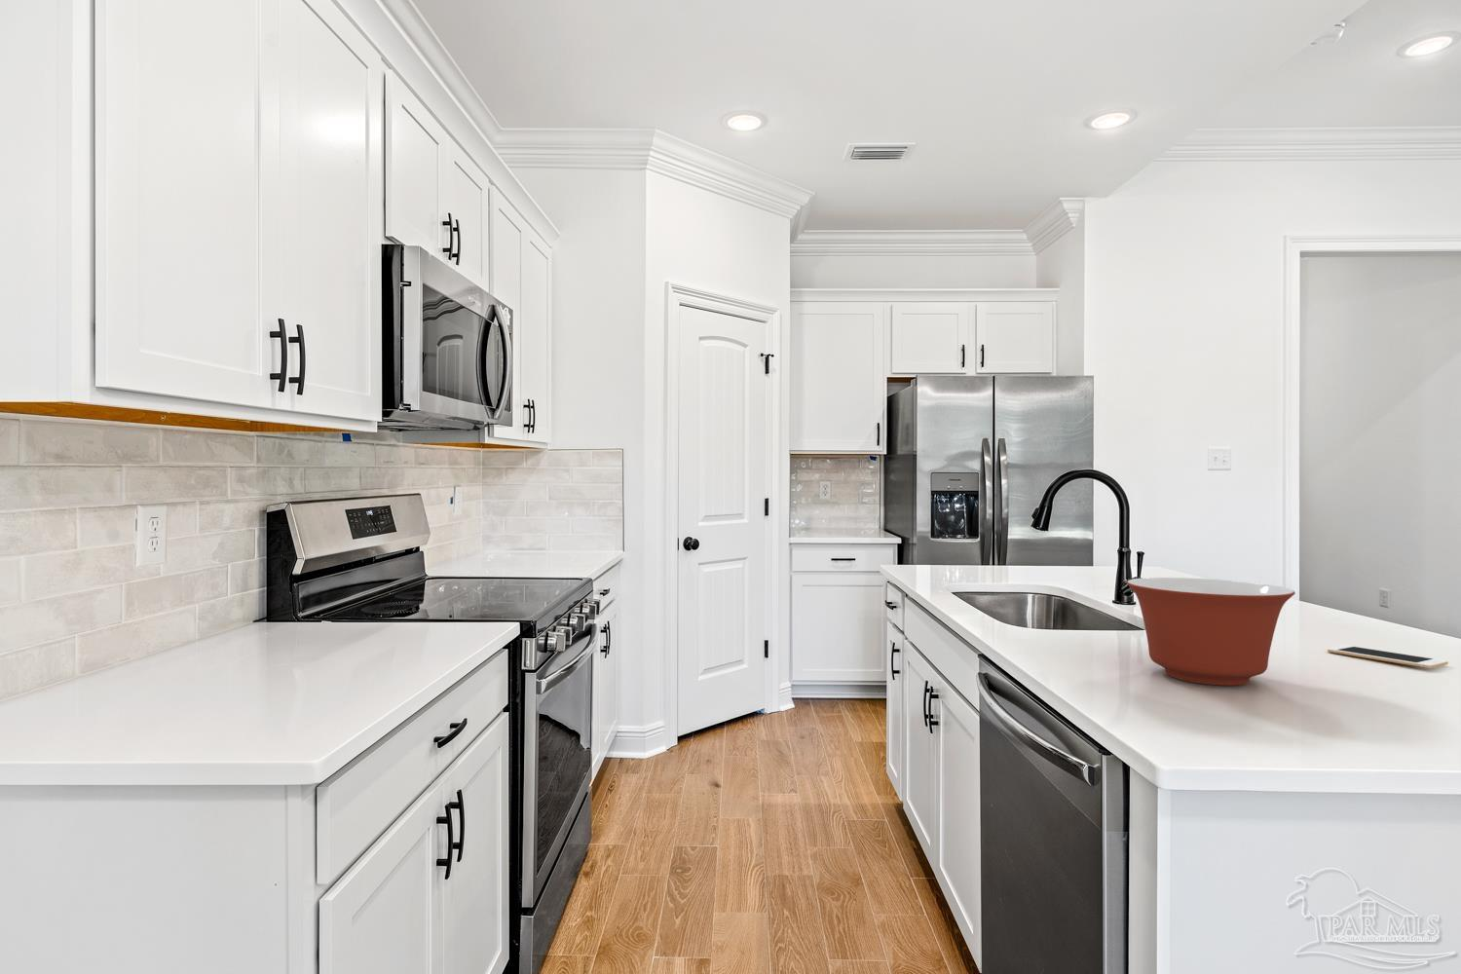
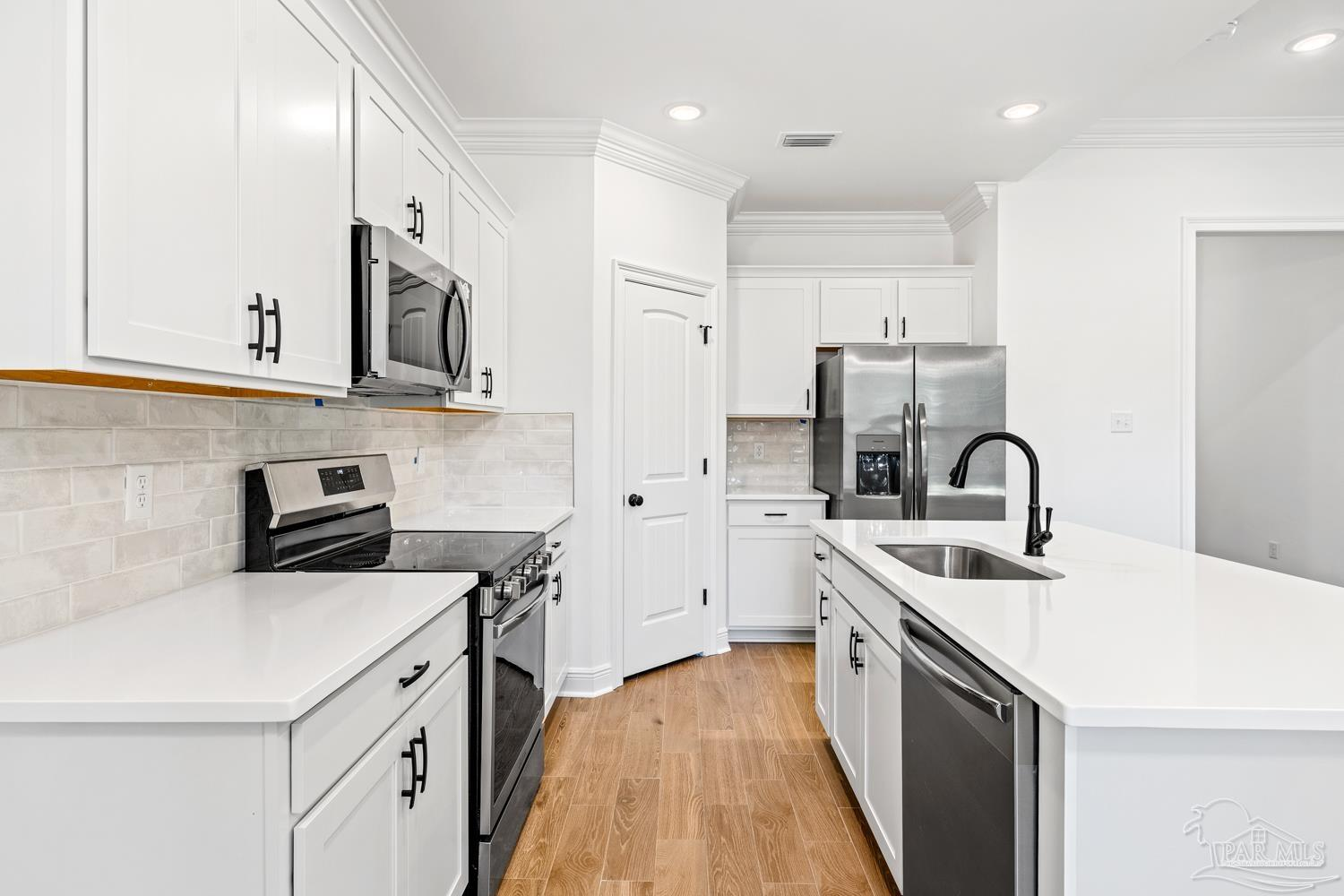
- cell phone (1385, 655)
- mixing bowl (1206, 630)
